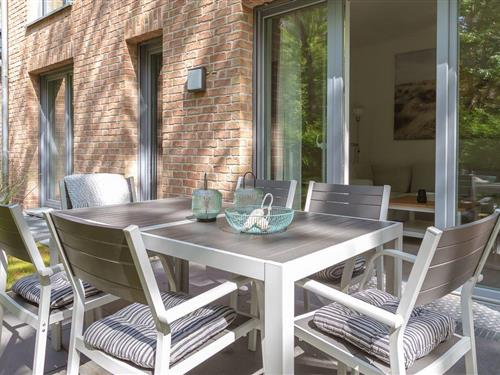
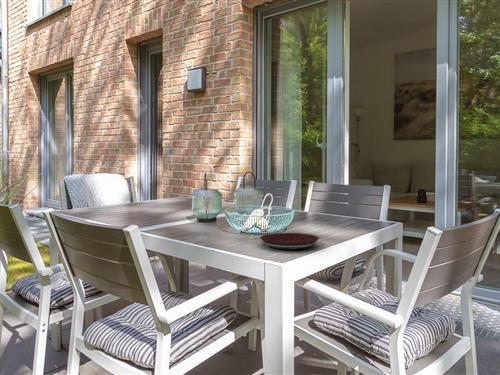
+ plate (289, 241)
